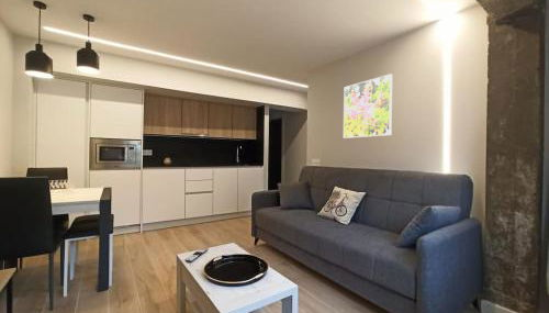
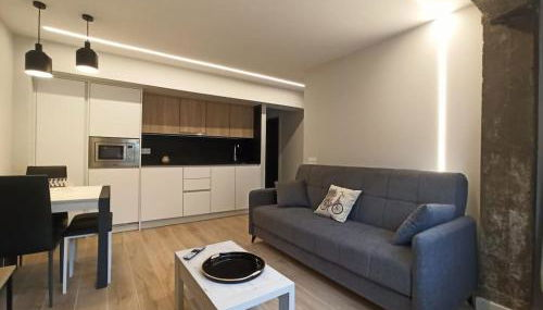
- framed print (366, 109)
